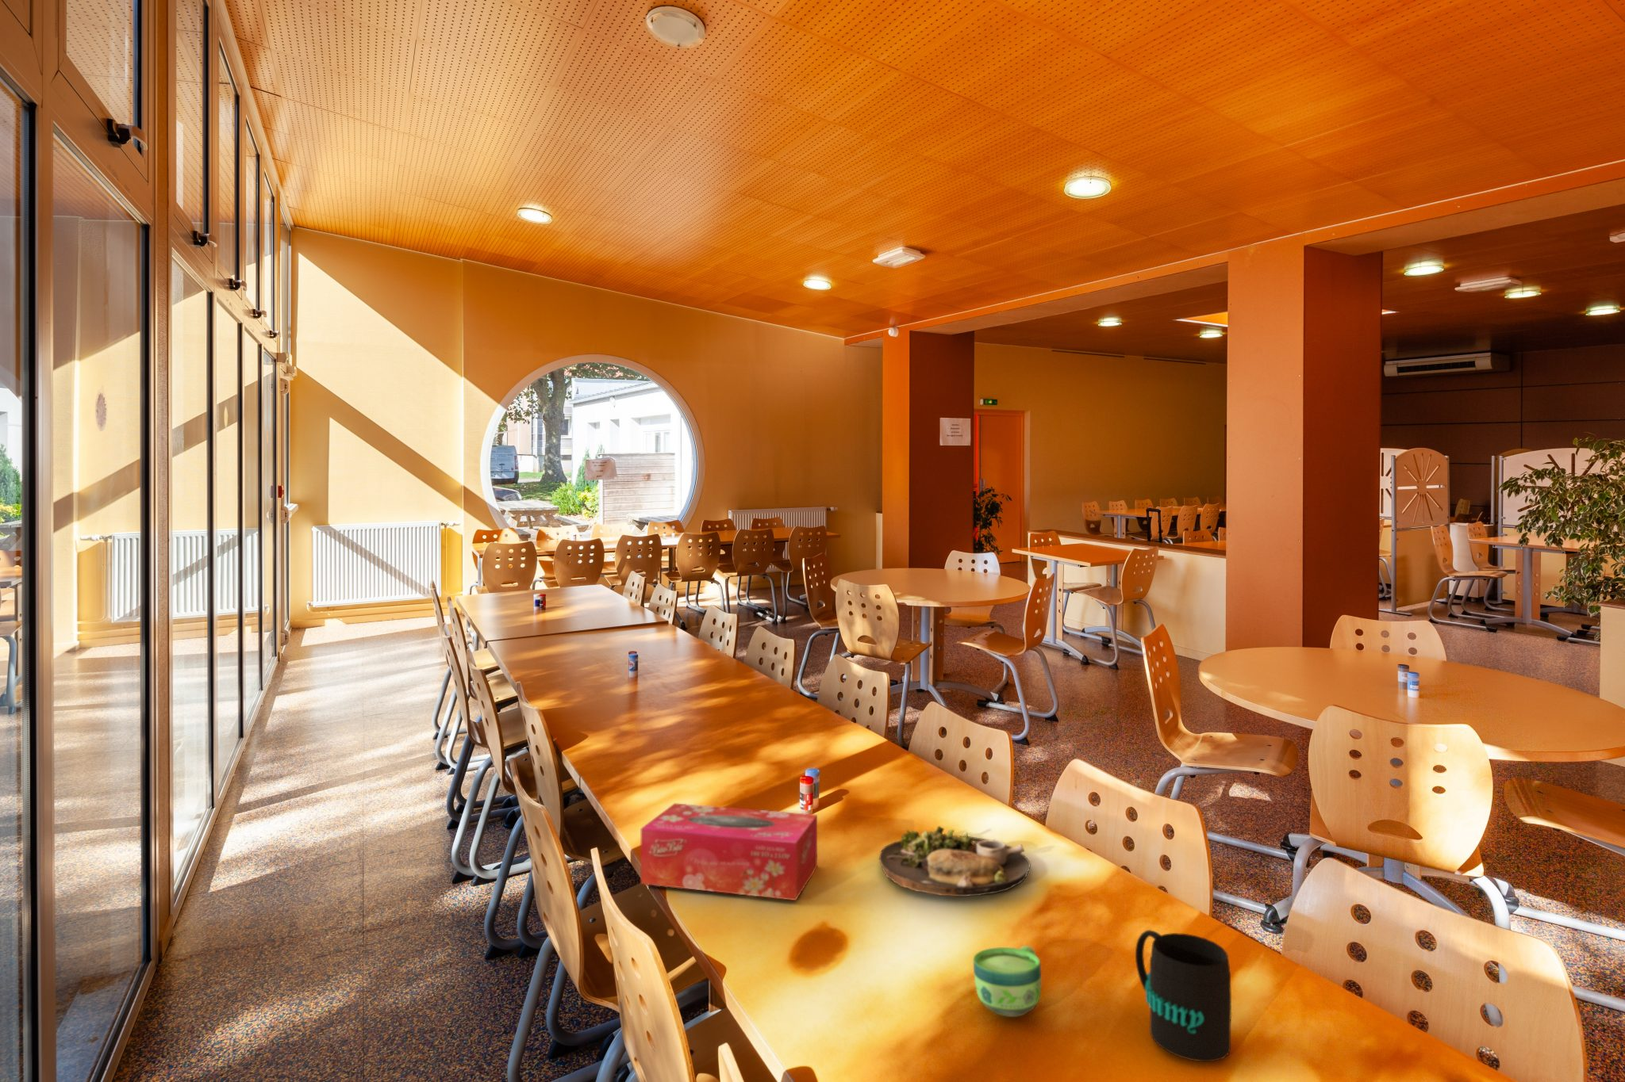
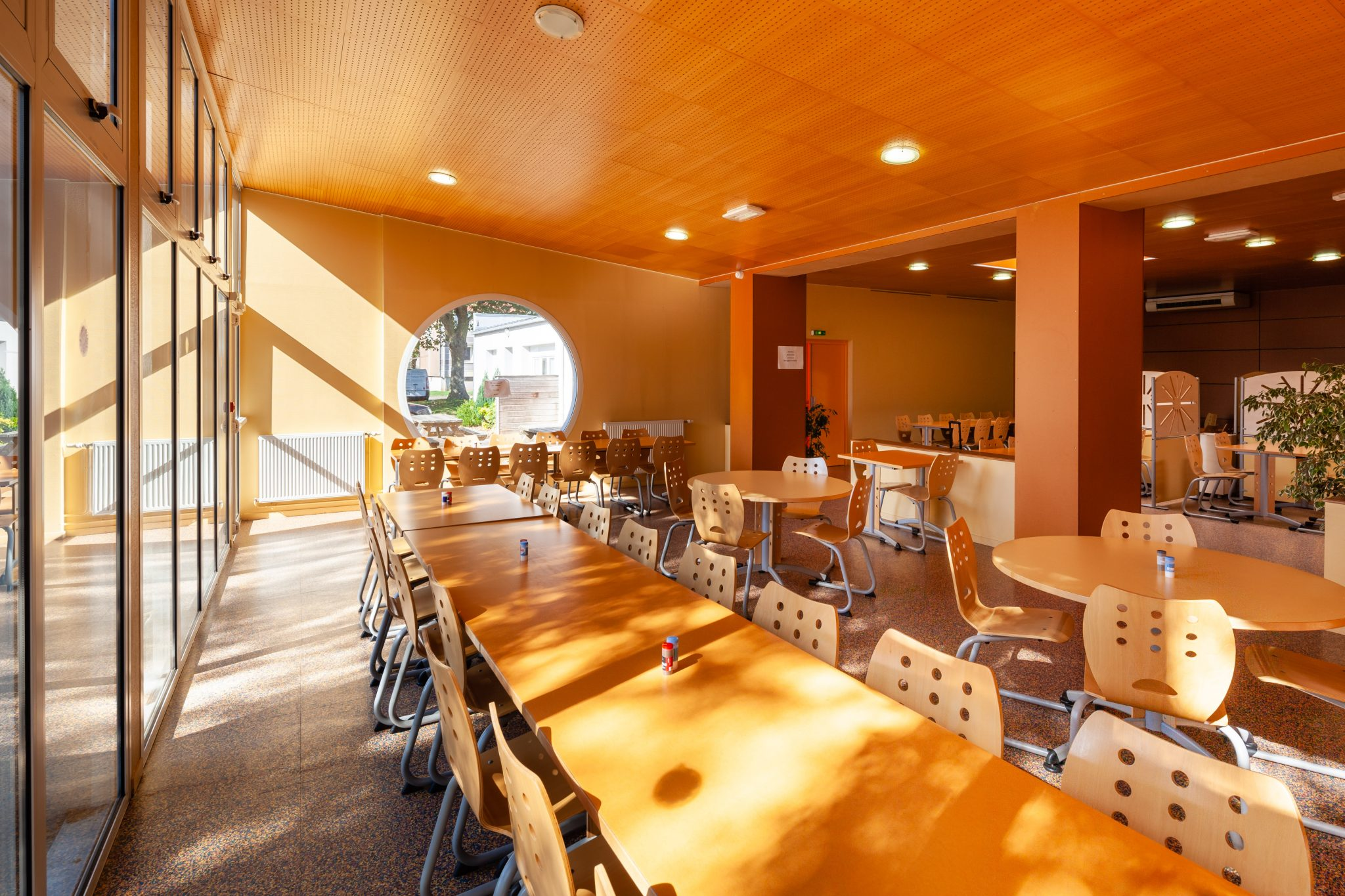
- dinner plate (953, 850)
- cup (1009, 977)
- tissue box (731, 848)
- mug (1174, 987)
